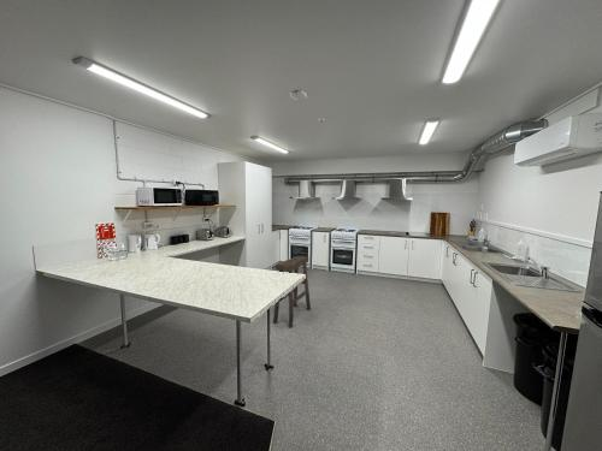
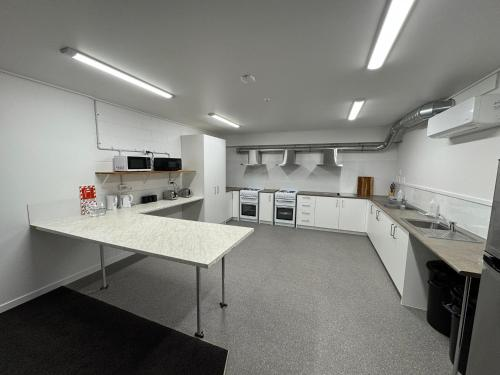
- stool (294, 289)
